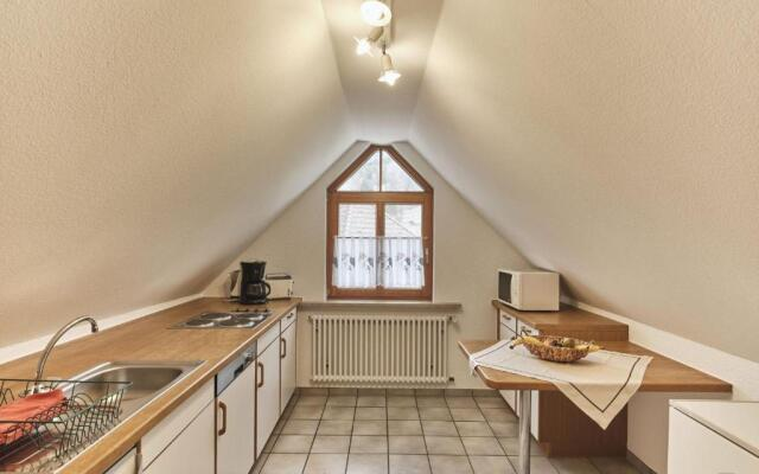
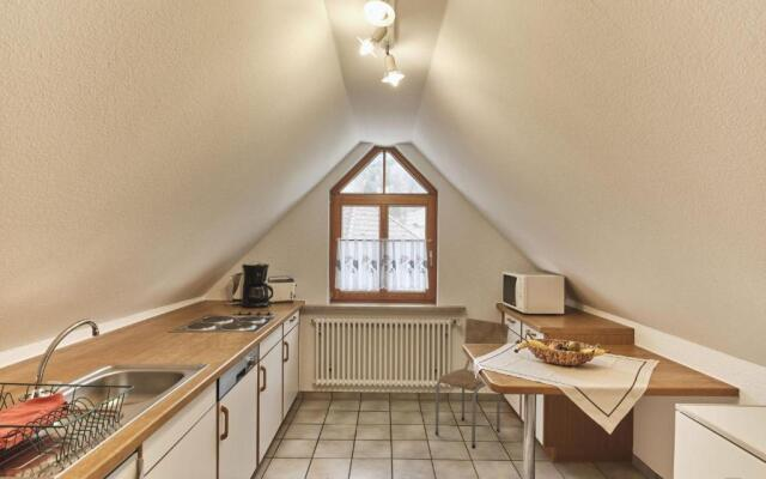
+ dining chair (472, 377)
